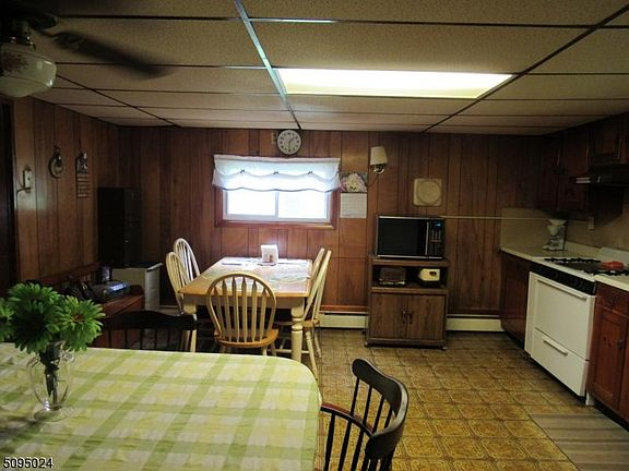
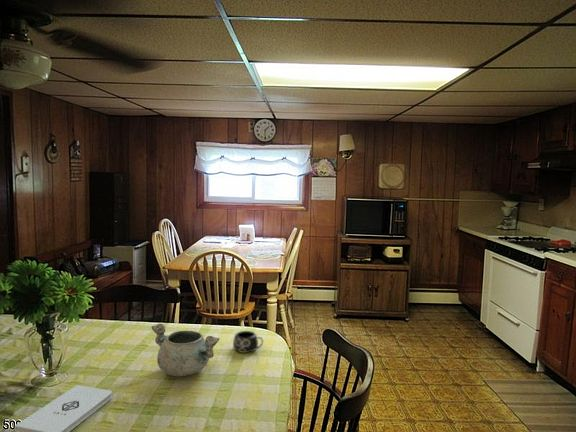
+ decorative bowl (185, 350)
+ notepad (68, 409)
+ mug (248, 342)
